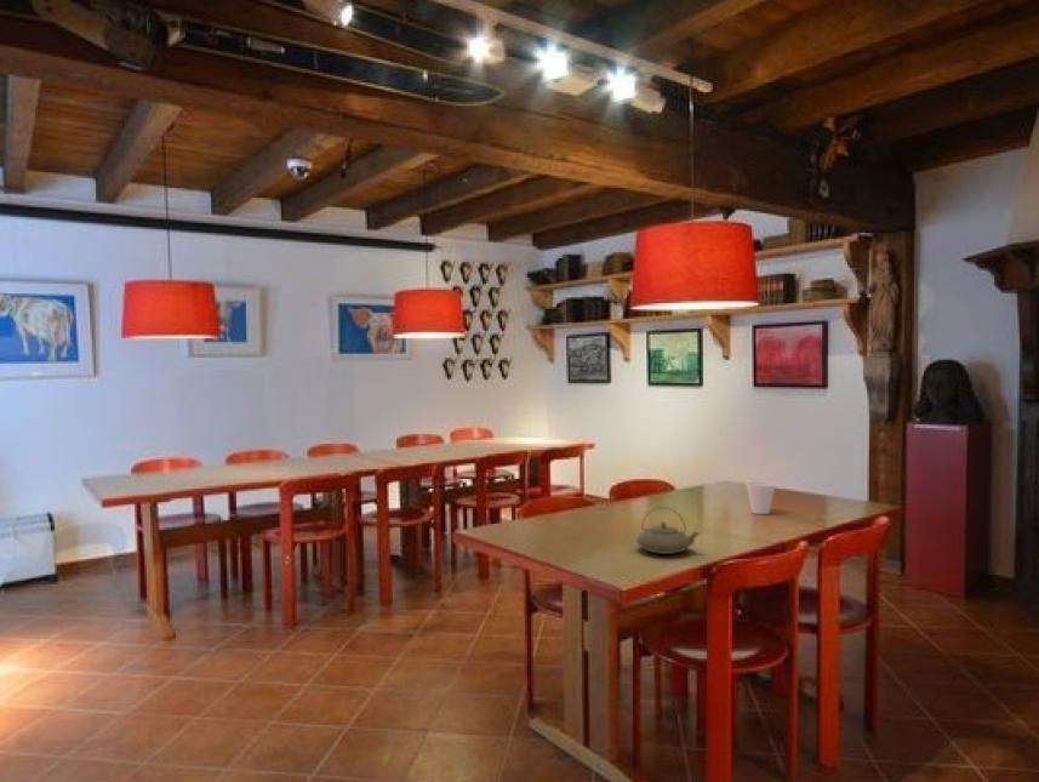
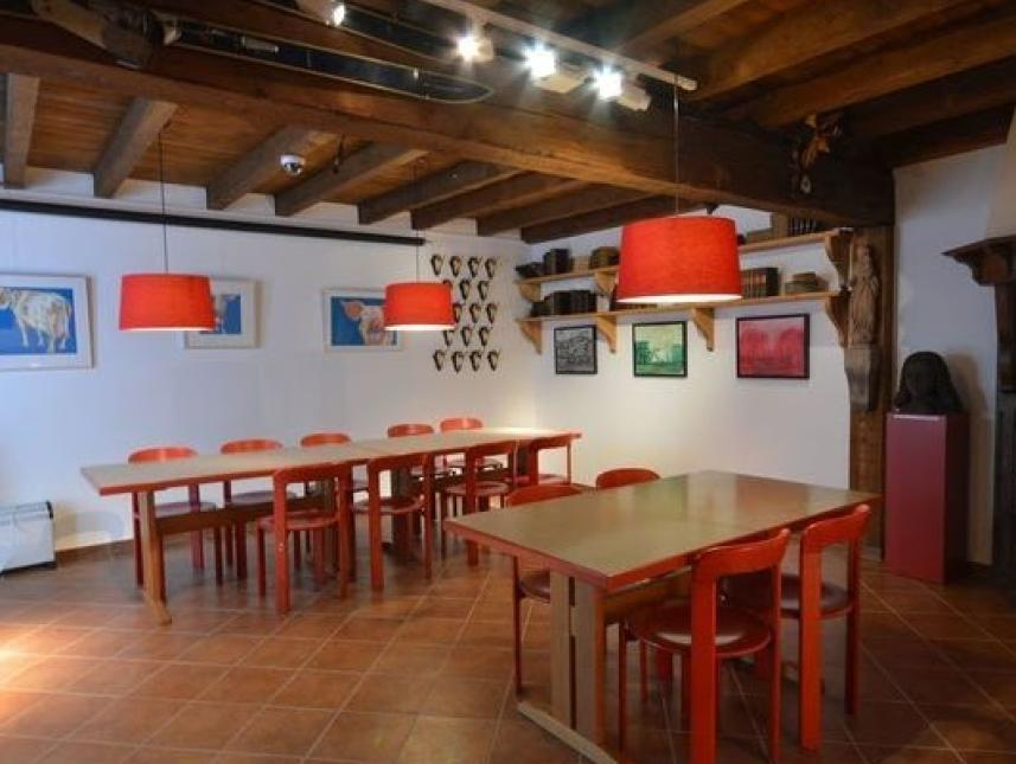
- teapot (667, 529)
- cup (760, 497)
